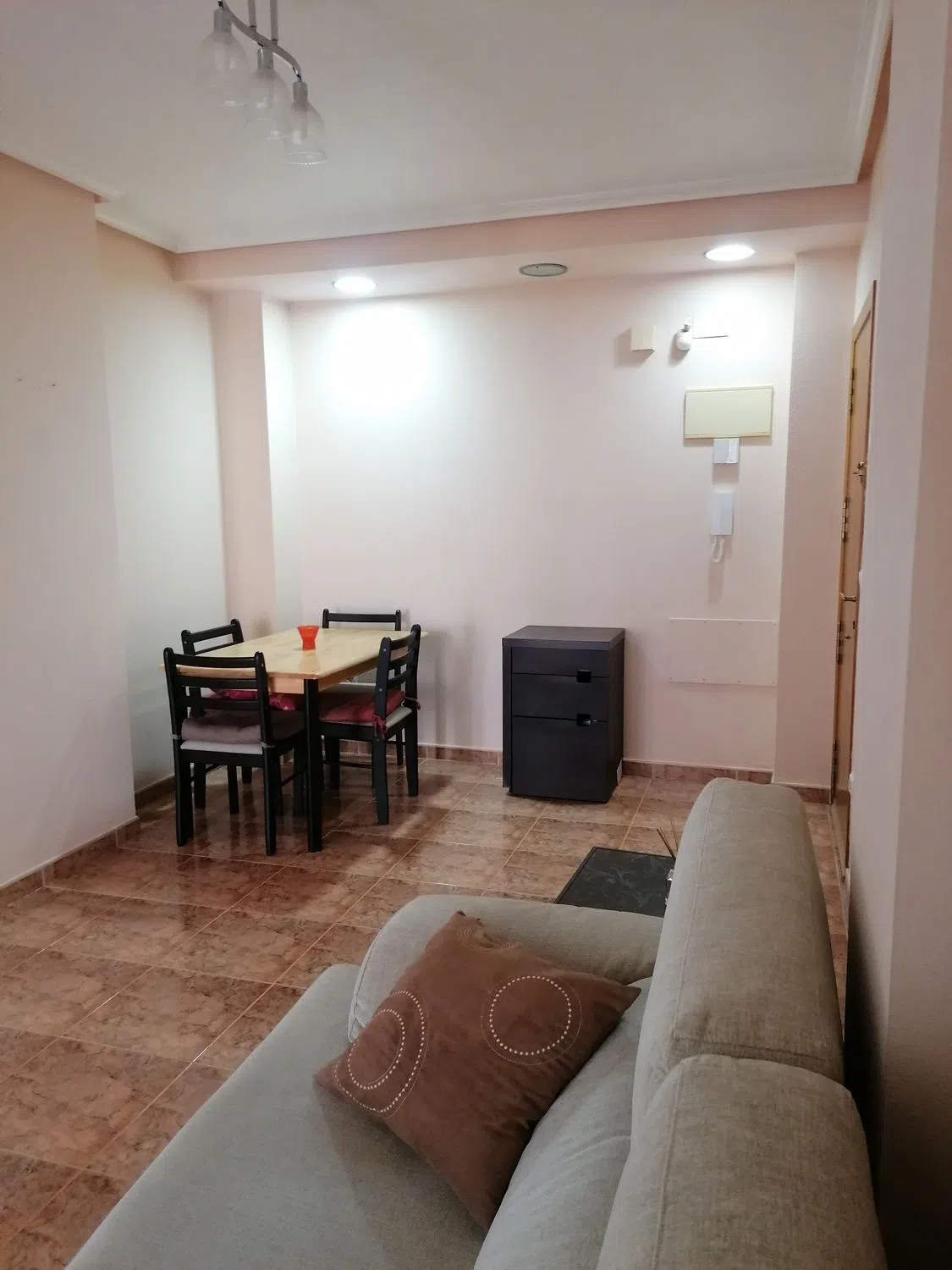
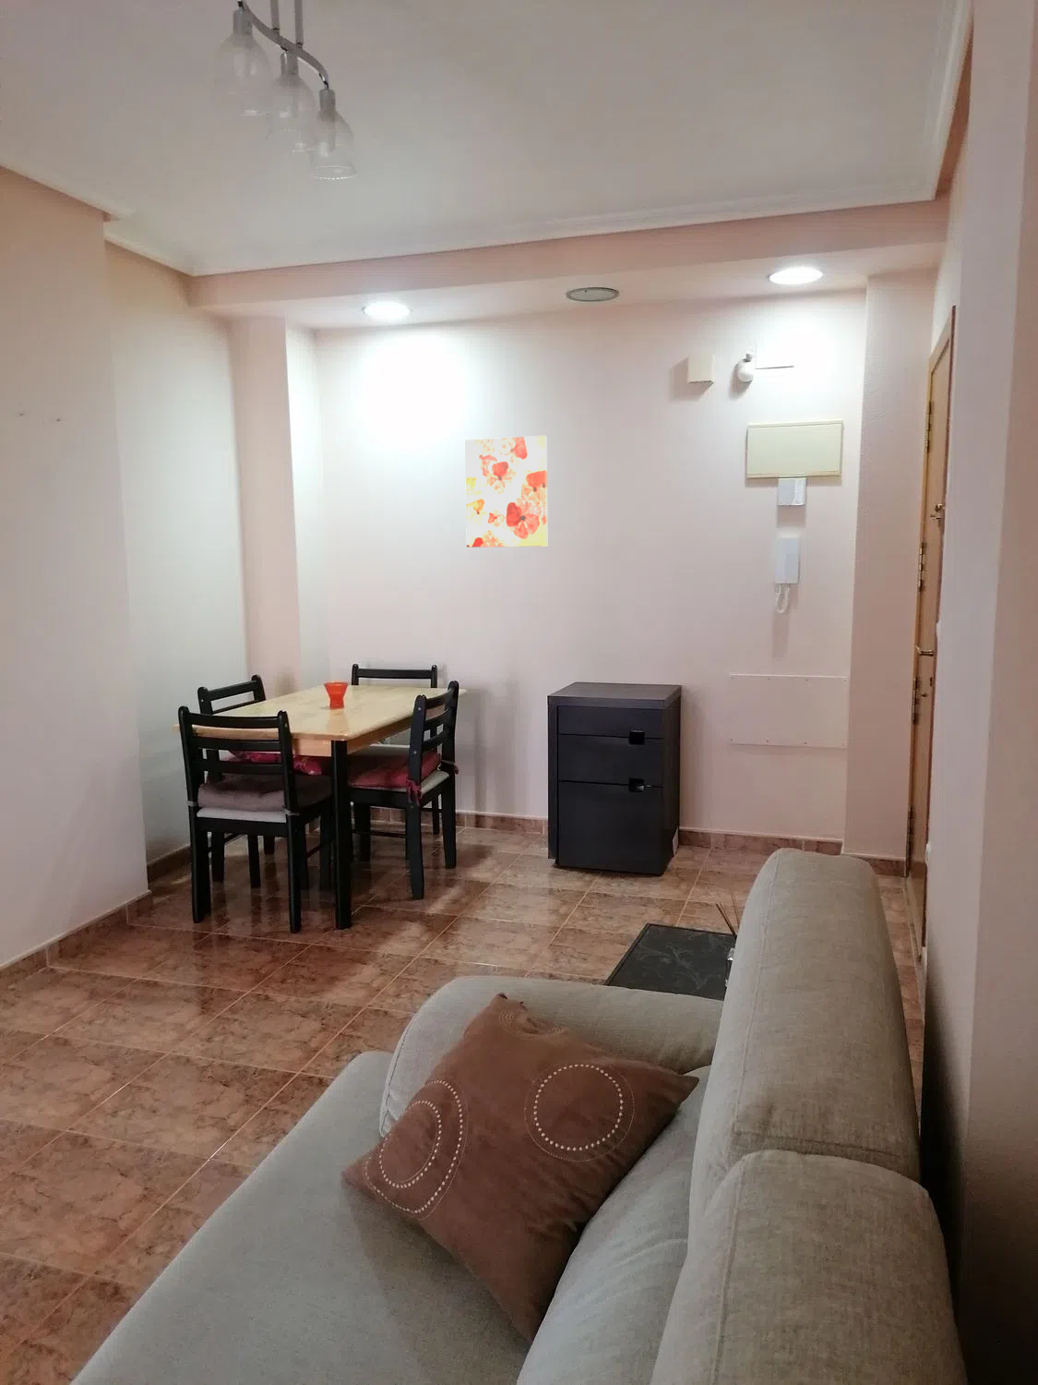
+ wall art (506, 492)
